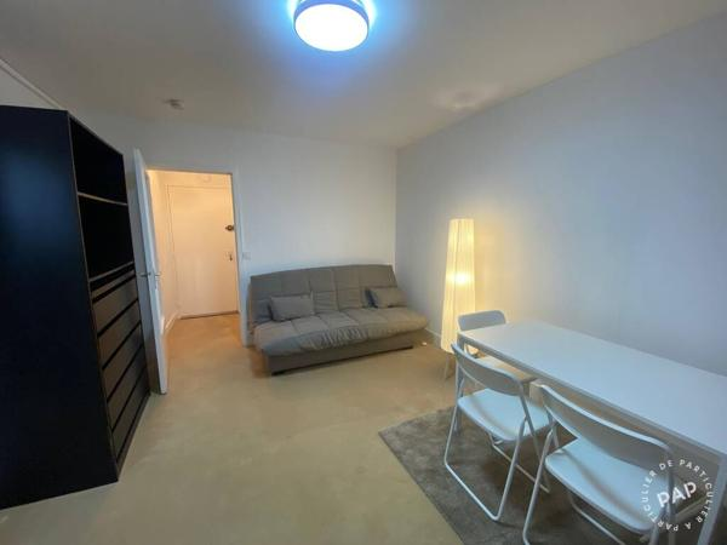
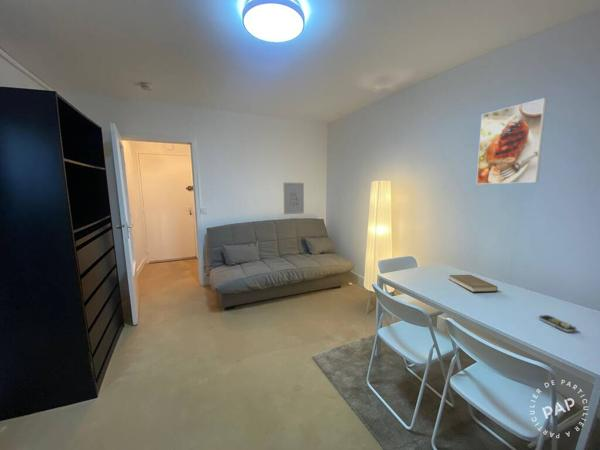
+ wall art (293, 198)
+ book (471, 282)
+ remote control (556, 322)
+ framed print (507, 145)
